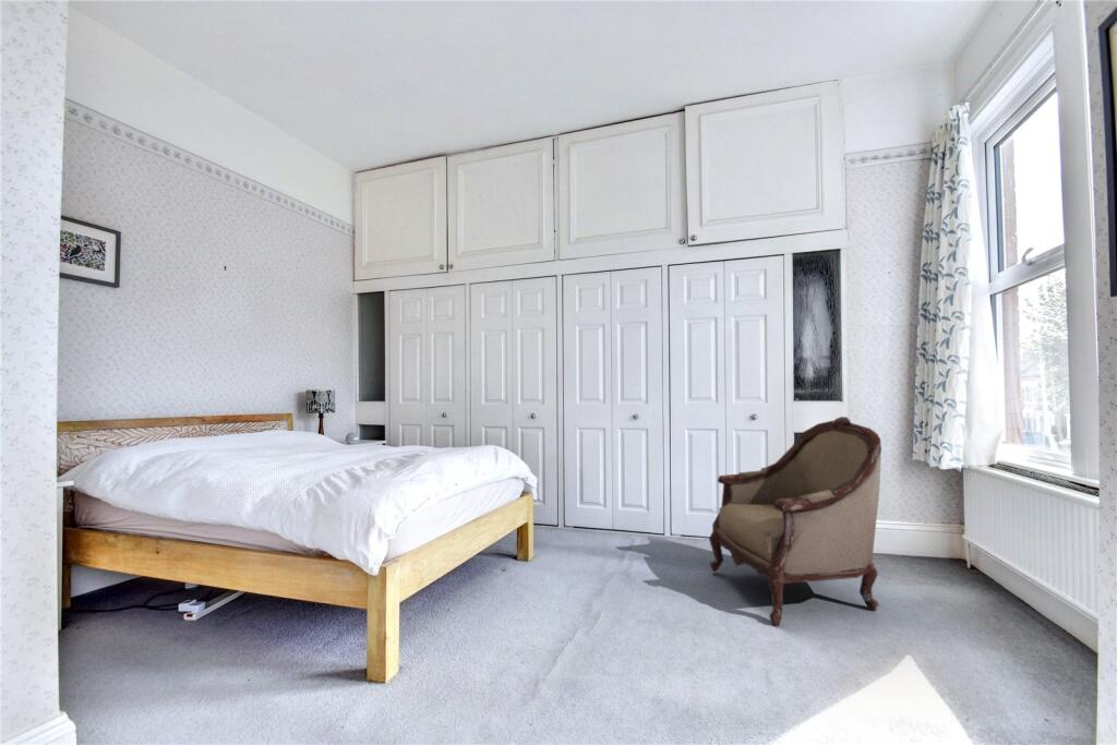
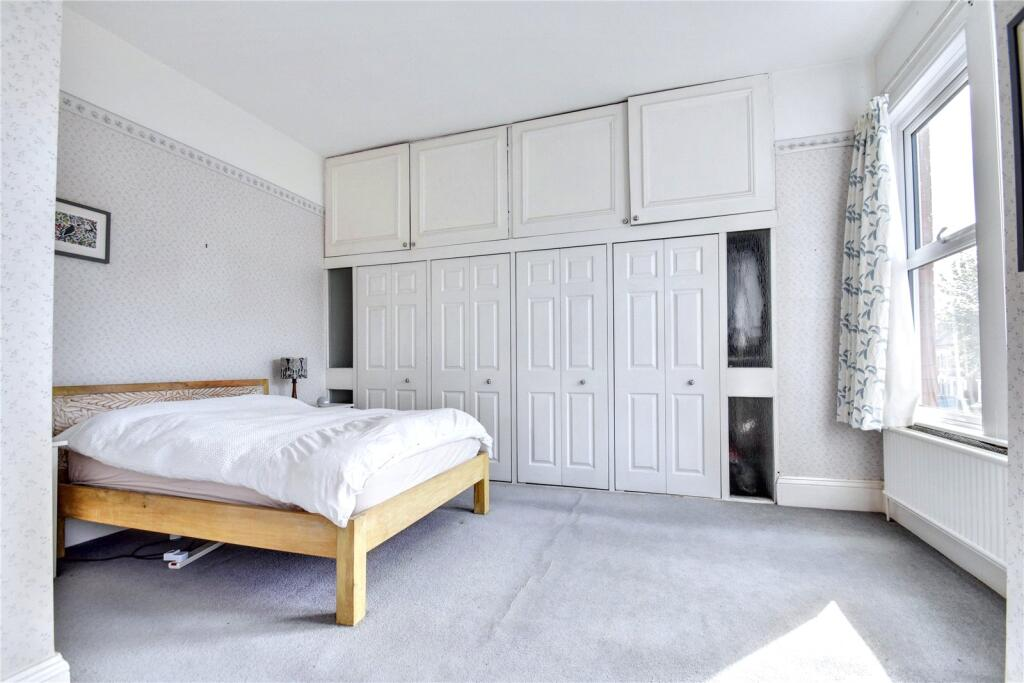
- armchair (793, 504)
